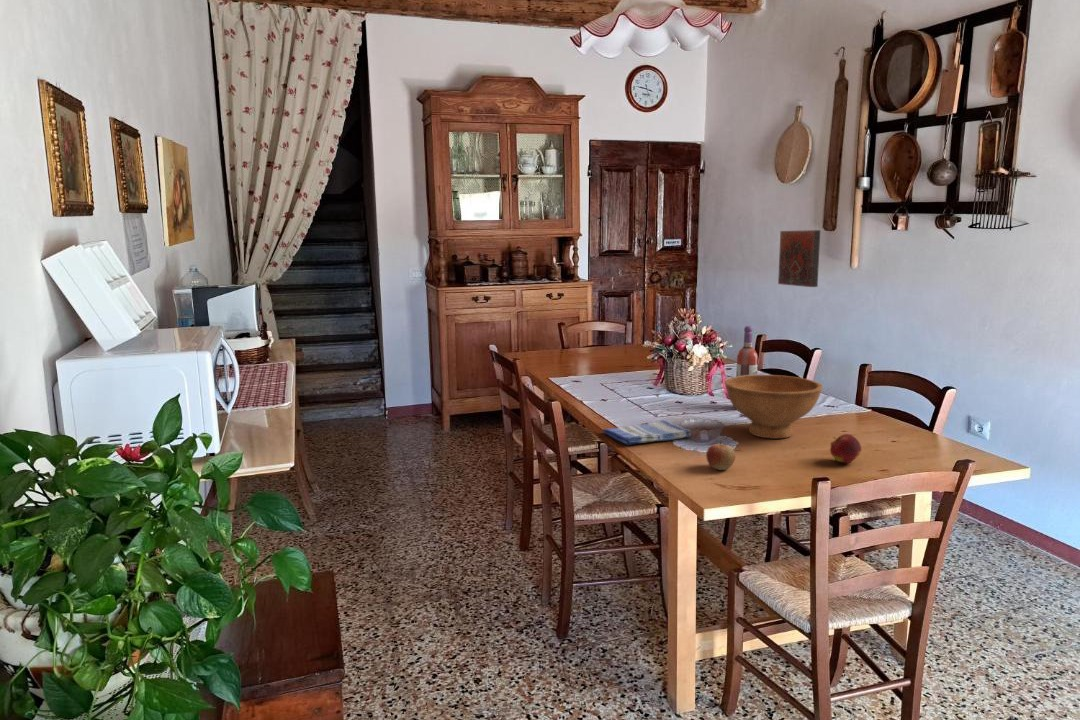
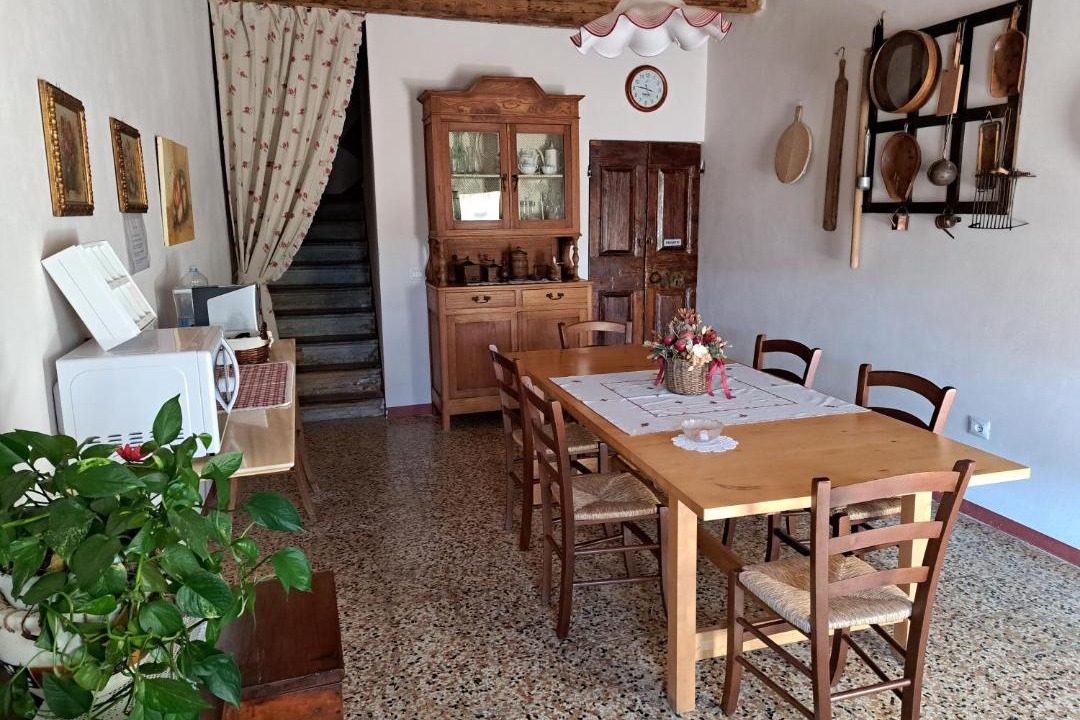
- apple (845, 448)
- apple (720, 454)
- decorative tile (798, 258)
- wine bottle (746, 367)
- bowl (771, 408)
- dish towel (646, 431)
